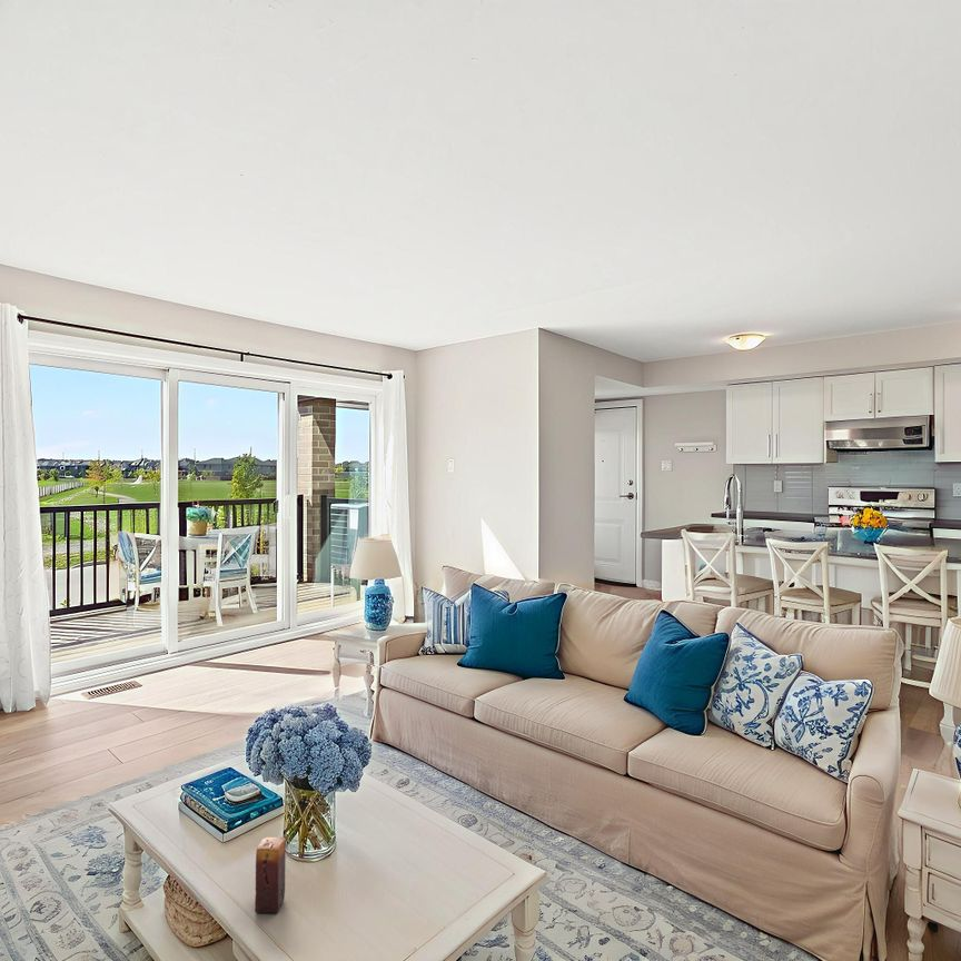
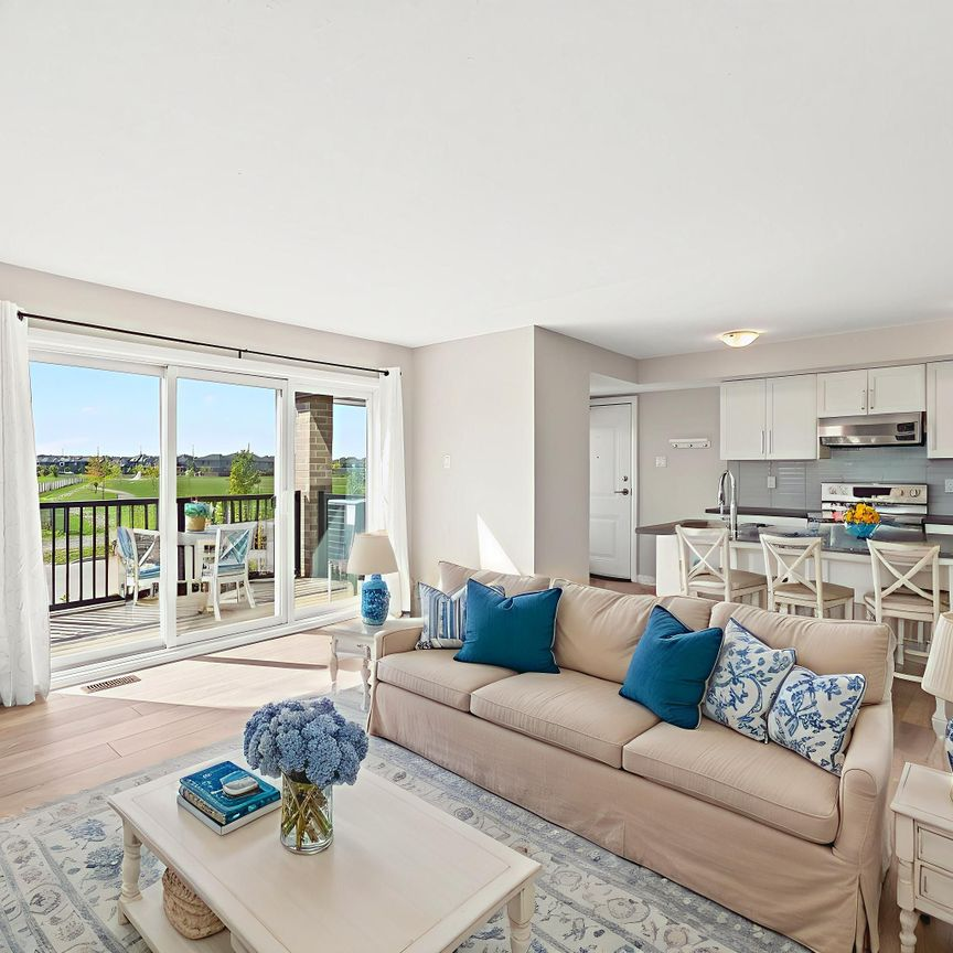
- candle (270, 873)
